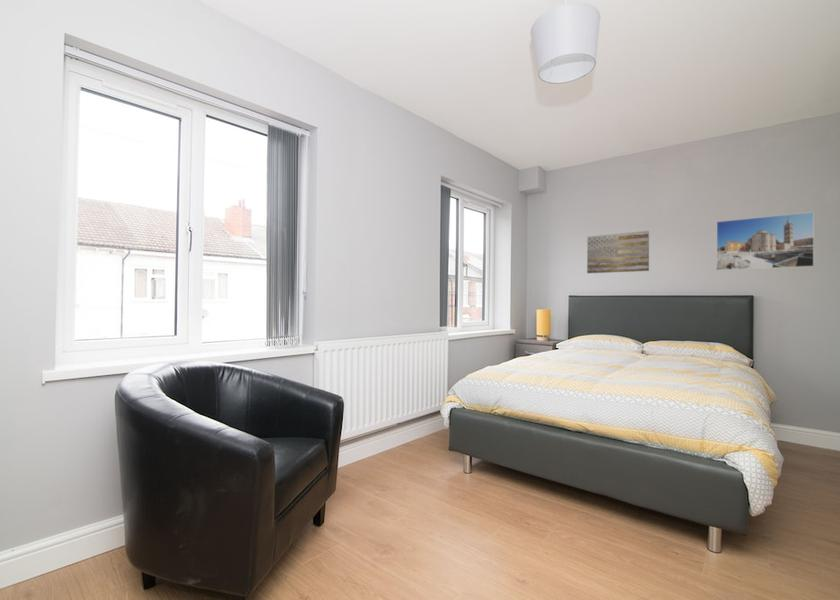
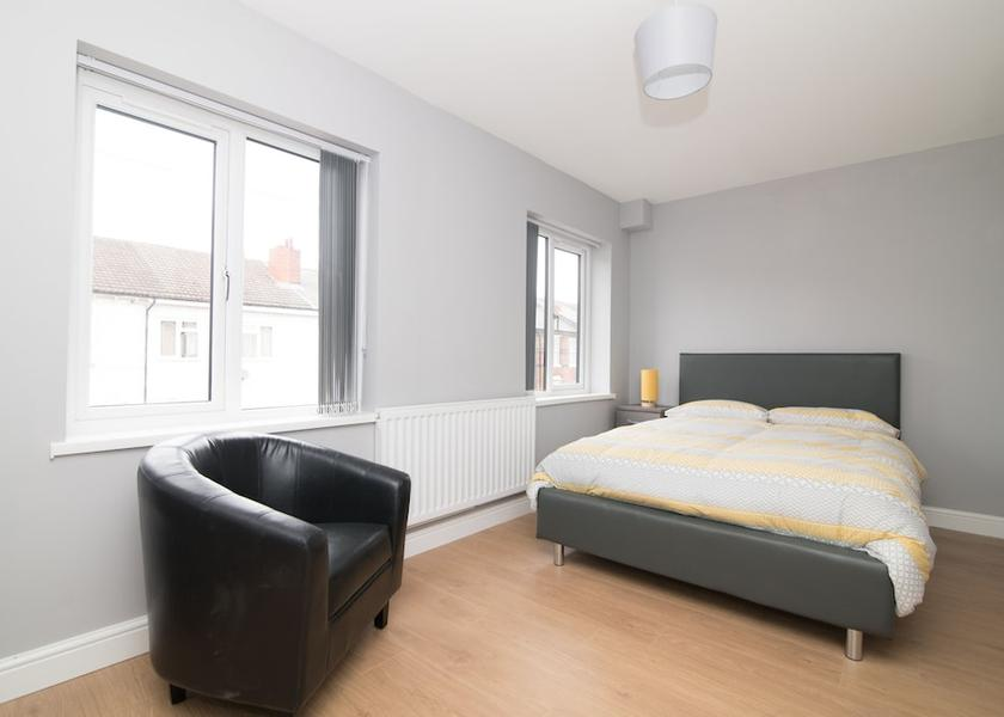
- wall art (616, 253)
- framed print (762, 242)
